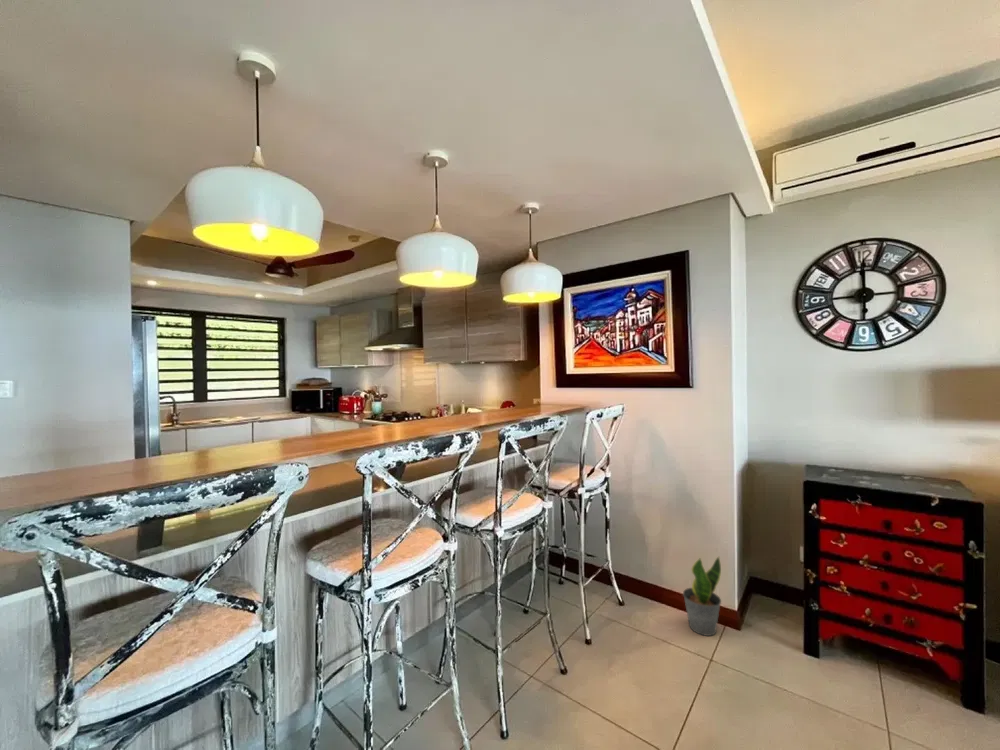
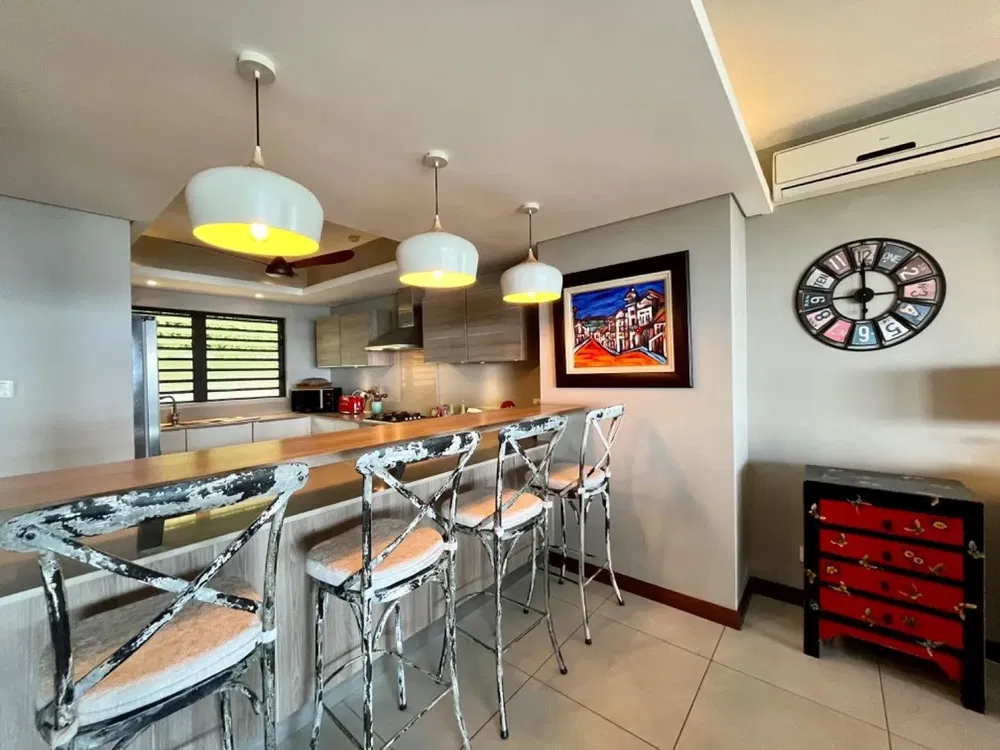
- potted plant (701, 589)
